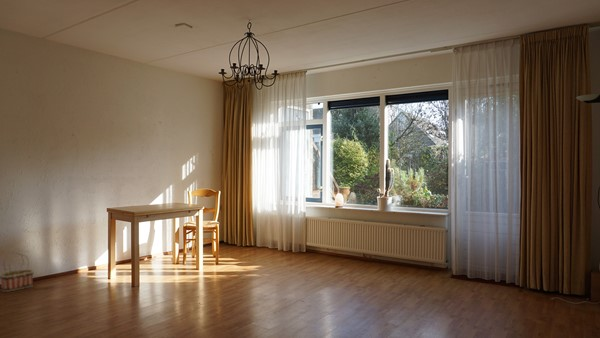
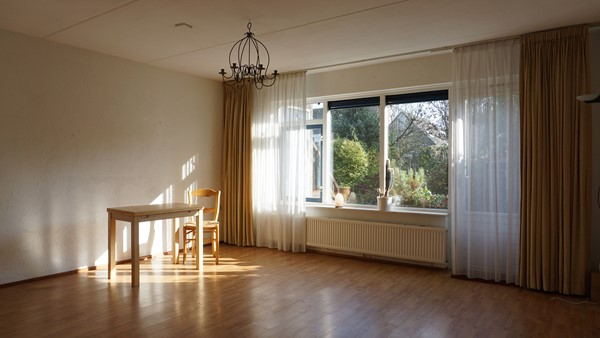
- basket (16, 270)
